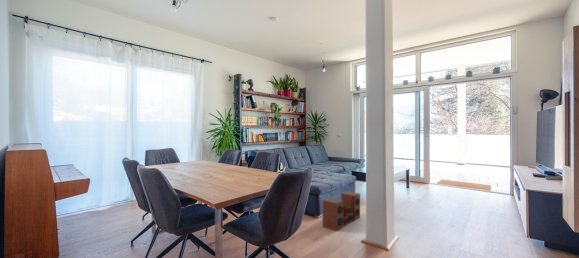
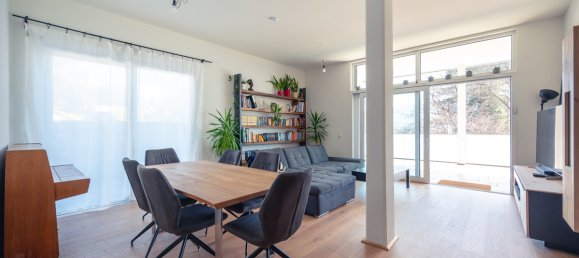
- speaker (342, 209)
